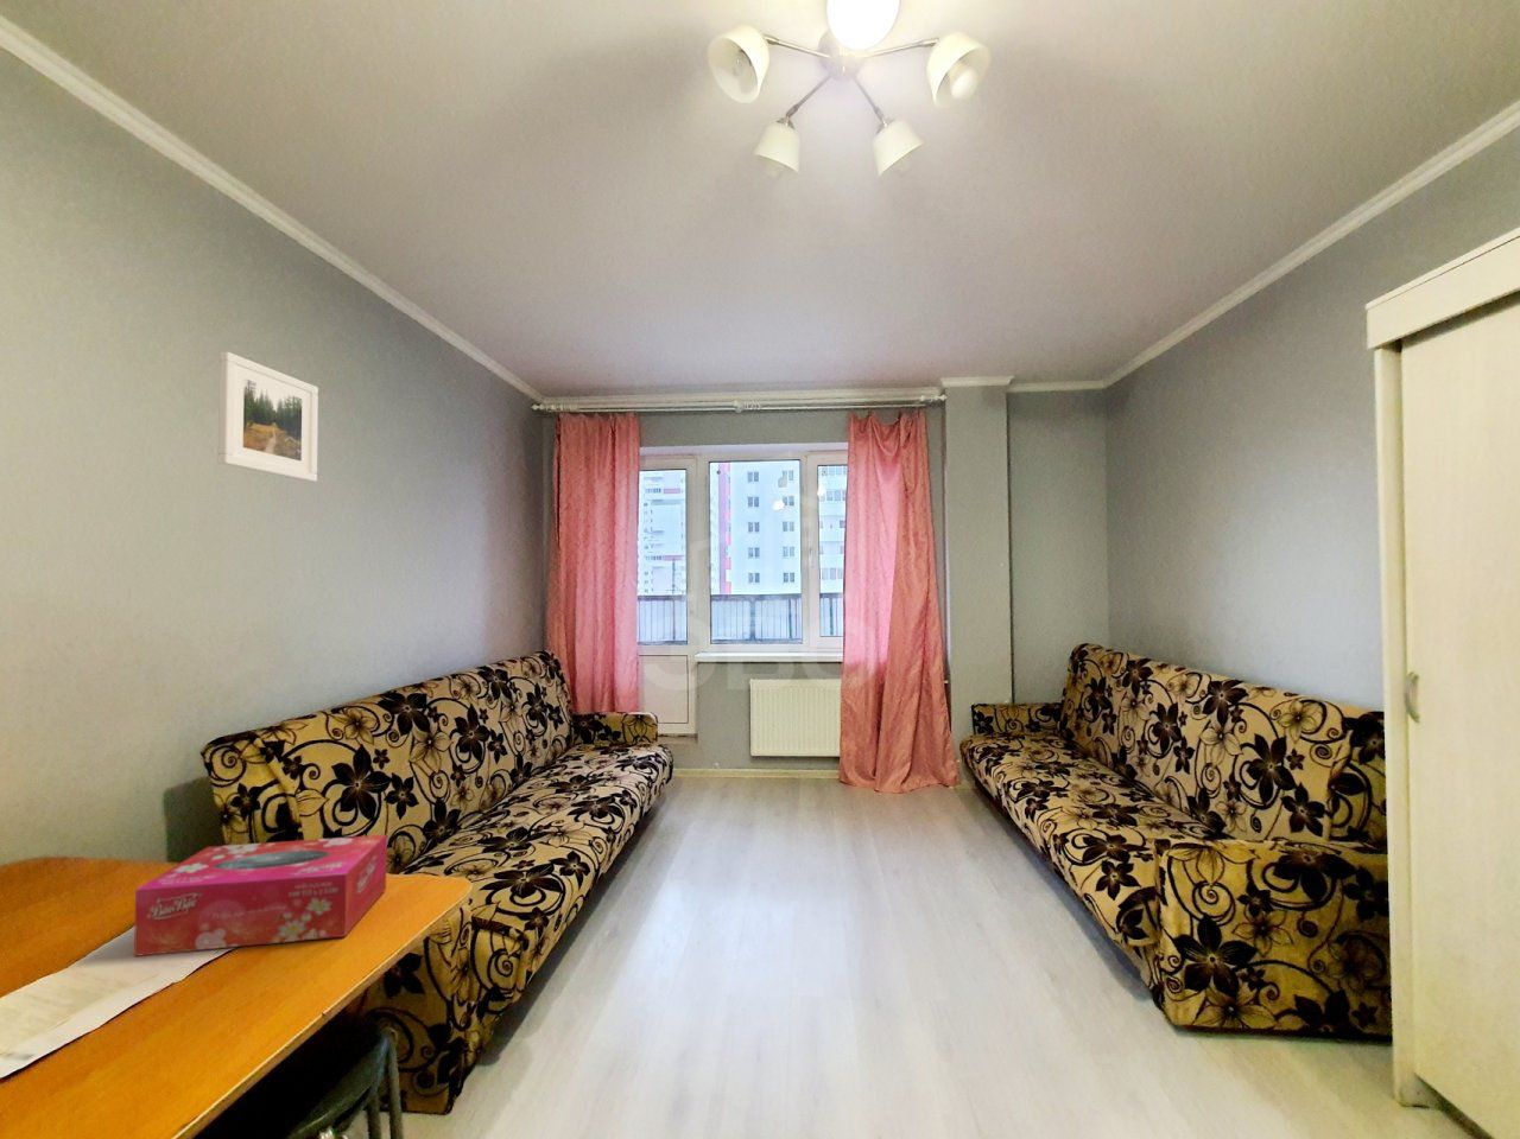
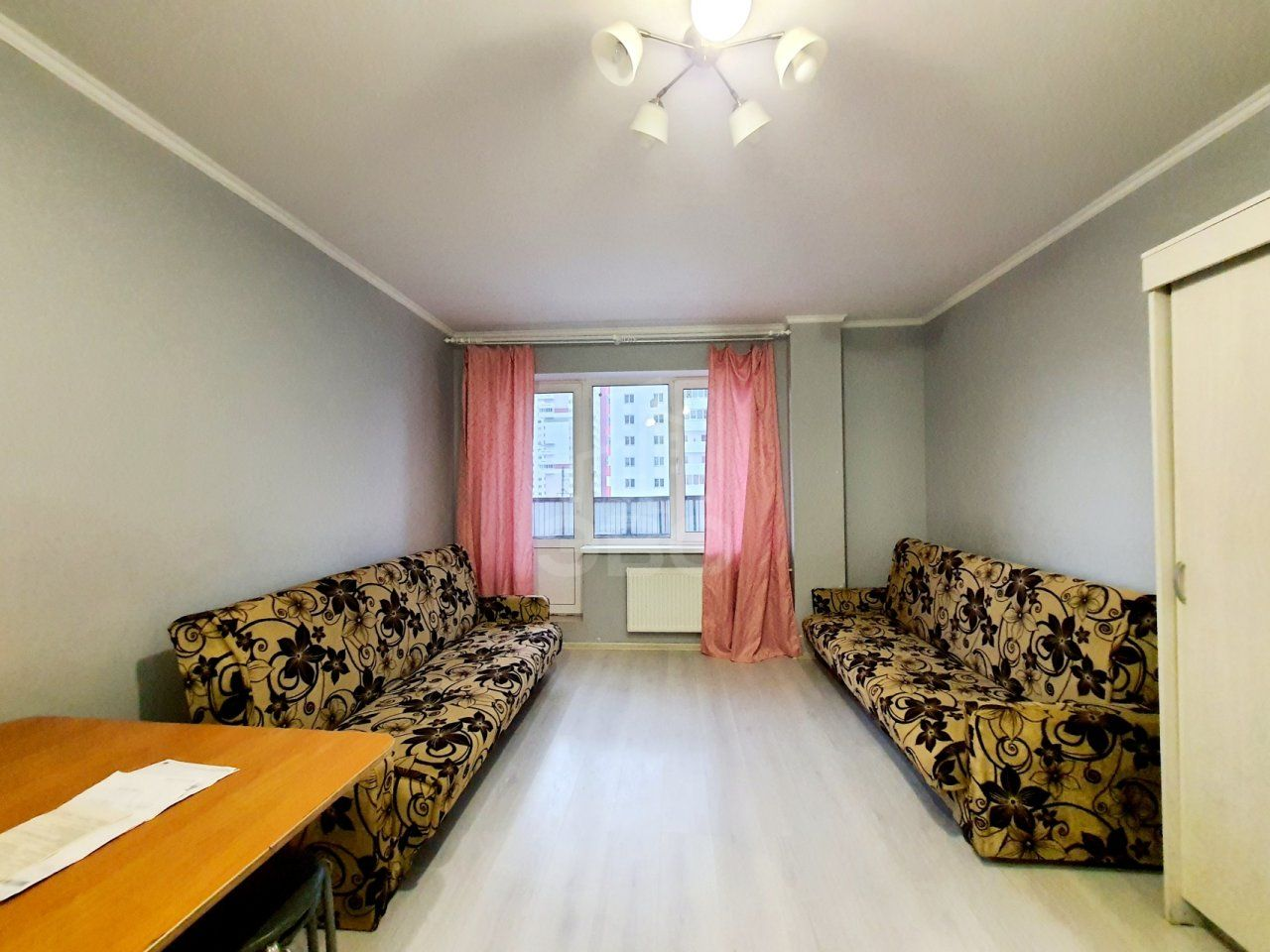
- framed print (272, 421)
- tissue box (272, 889)
